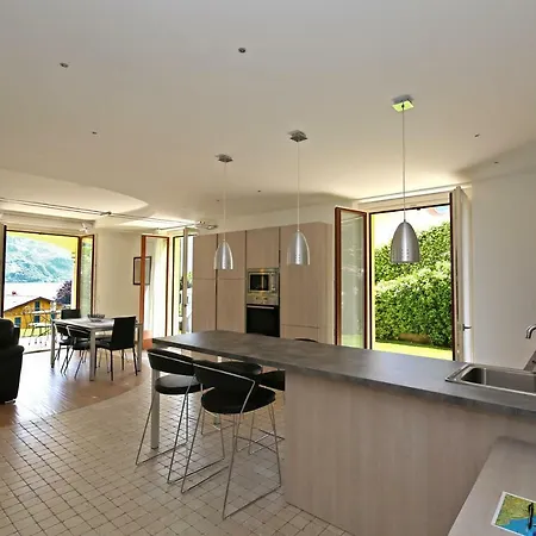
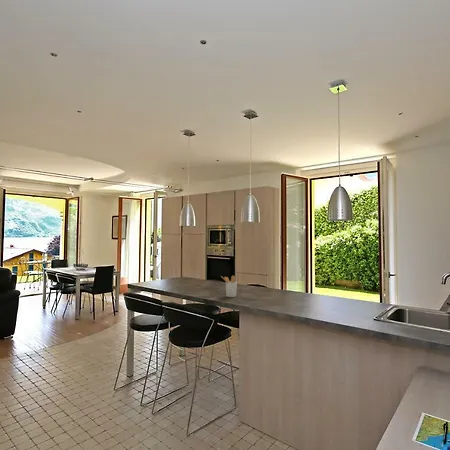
+ utensil holder (228, 285)
